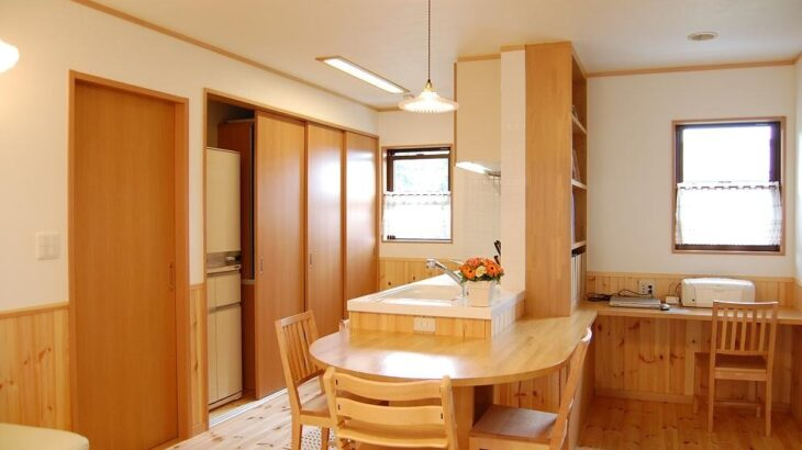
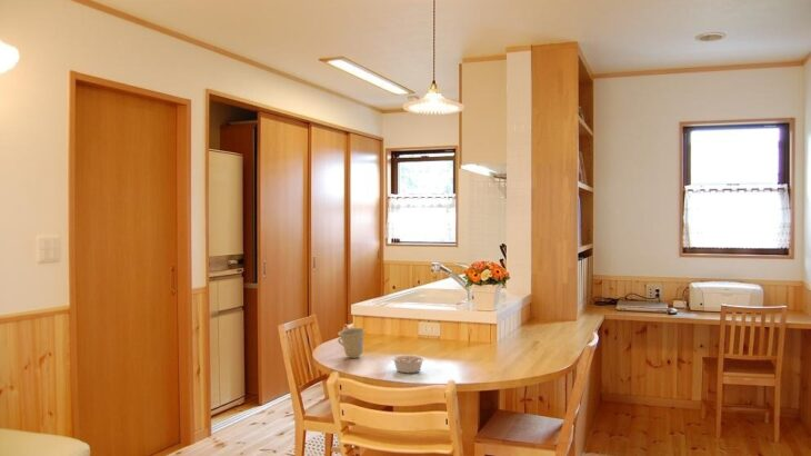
+ legume (409, 363)
+ cup (351, 343)
